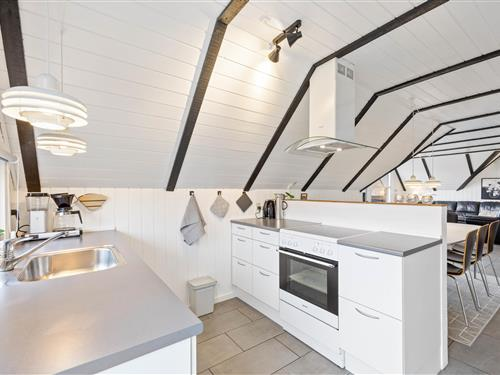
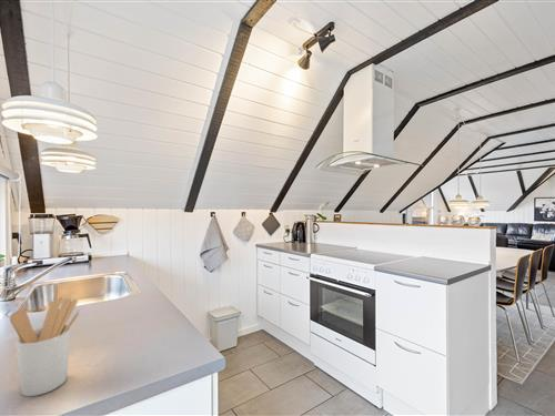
+ utensil holder (50, 341)
